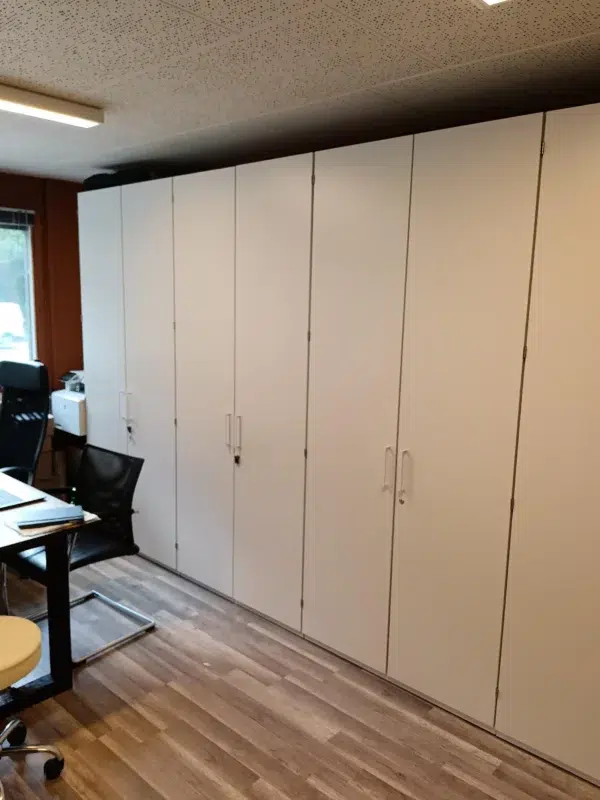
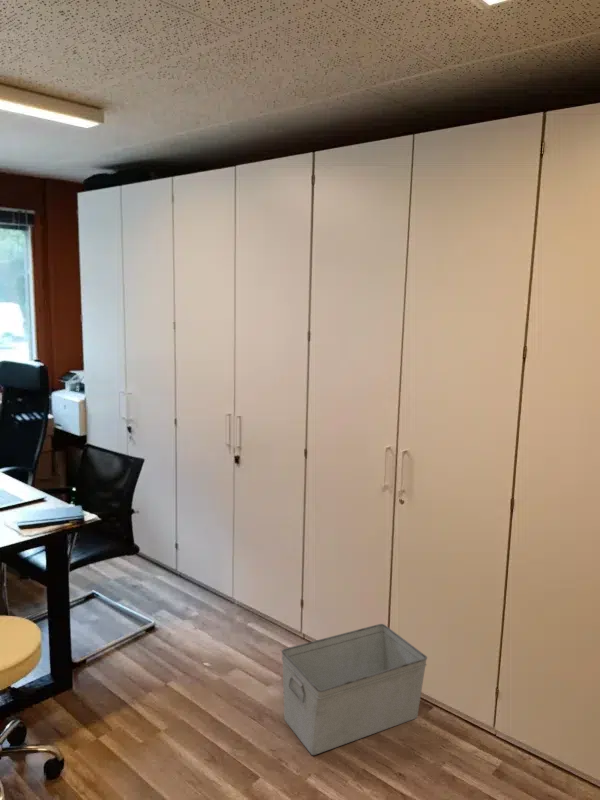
+ storage bin (352, 686)
